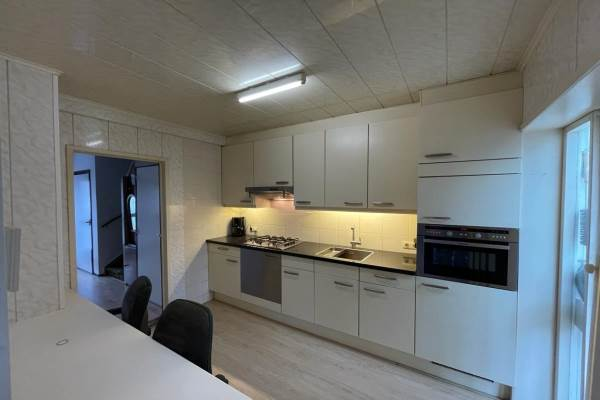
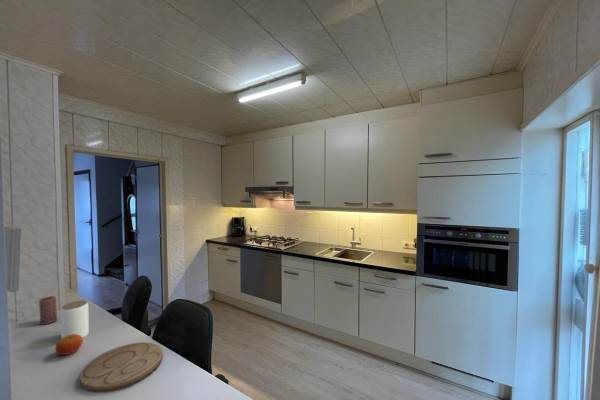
+ jar (75, 320)
+ cutting board (124, 364)
+ candle (48, 310)
+ fruit (69, 344)
